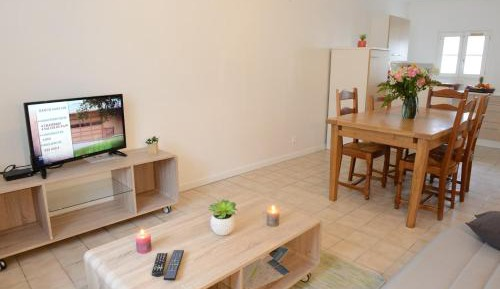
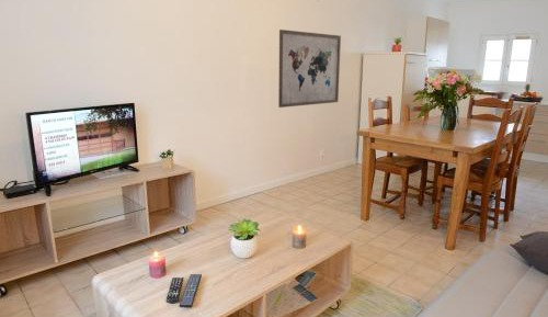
+ wall art (311, 69)
